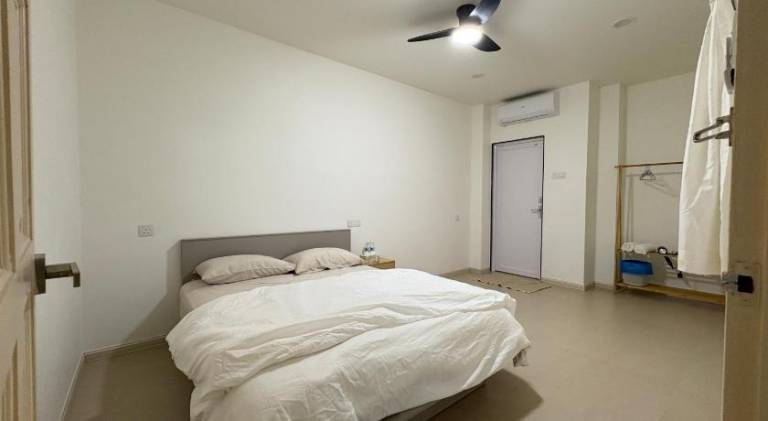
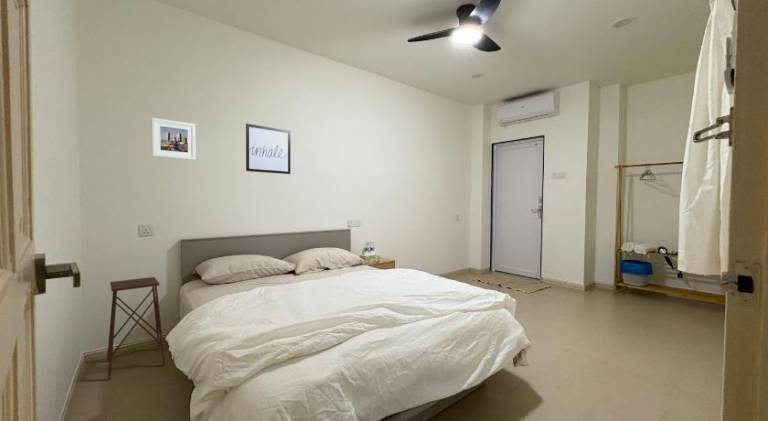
+ wall art (269, 150)
+ side table (136, 322)
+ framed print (174, 139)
